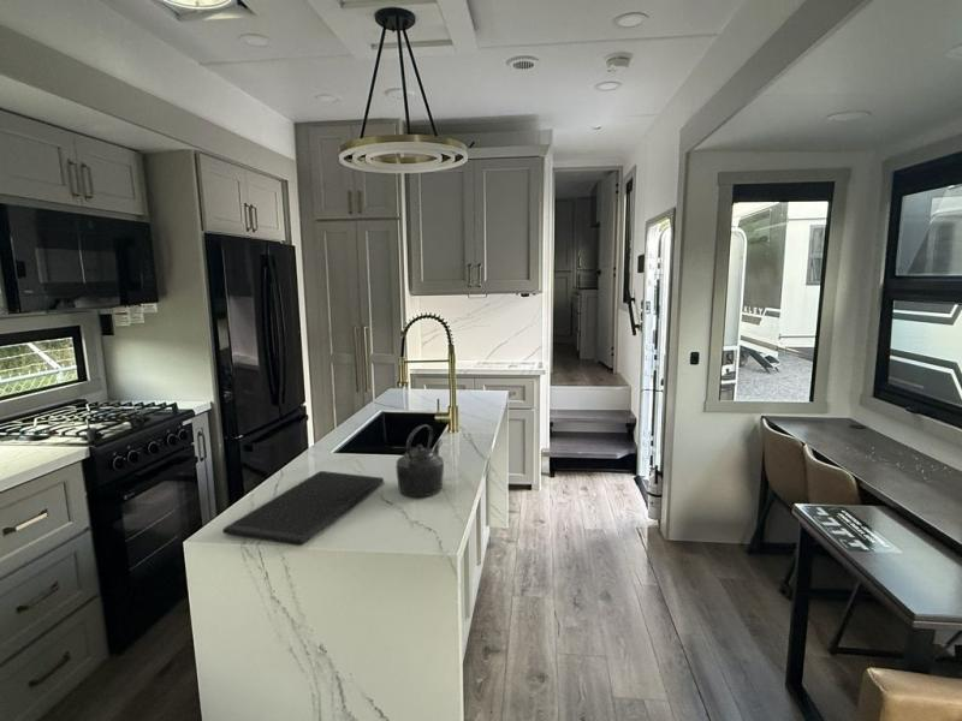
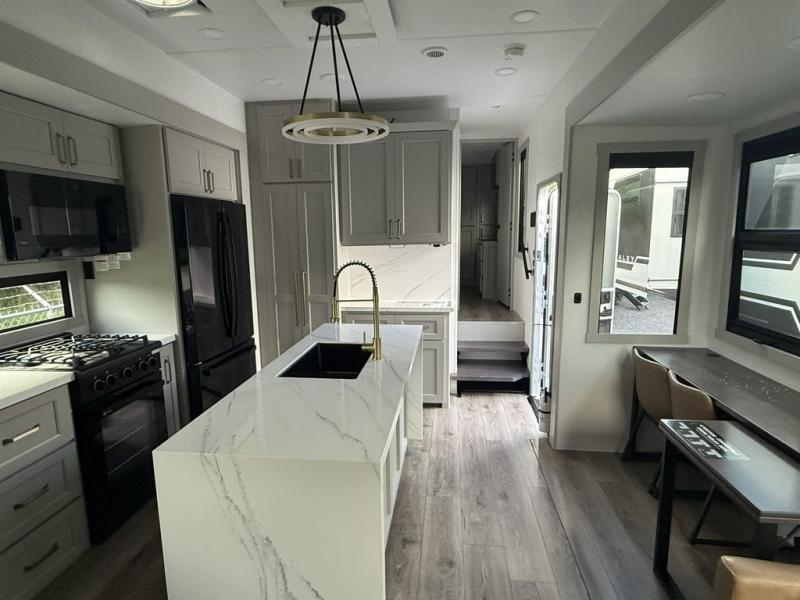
- cutting board (311, 502)
- kettle (424, 453)
